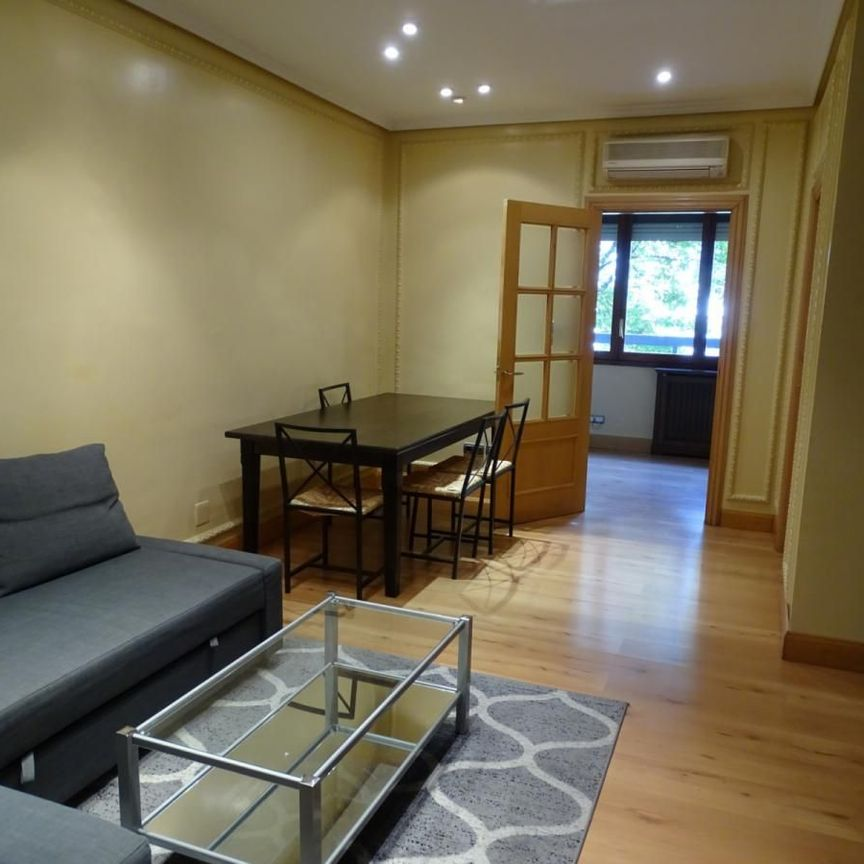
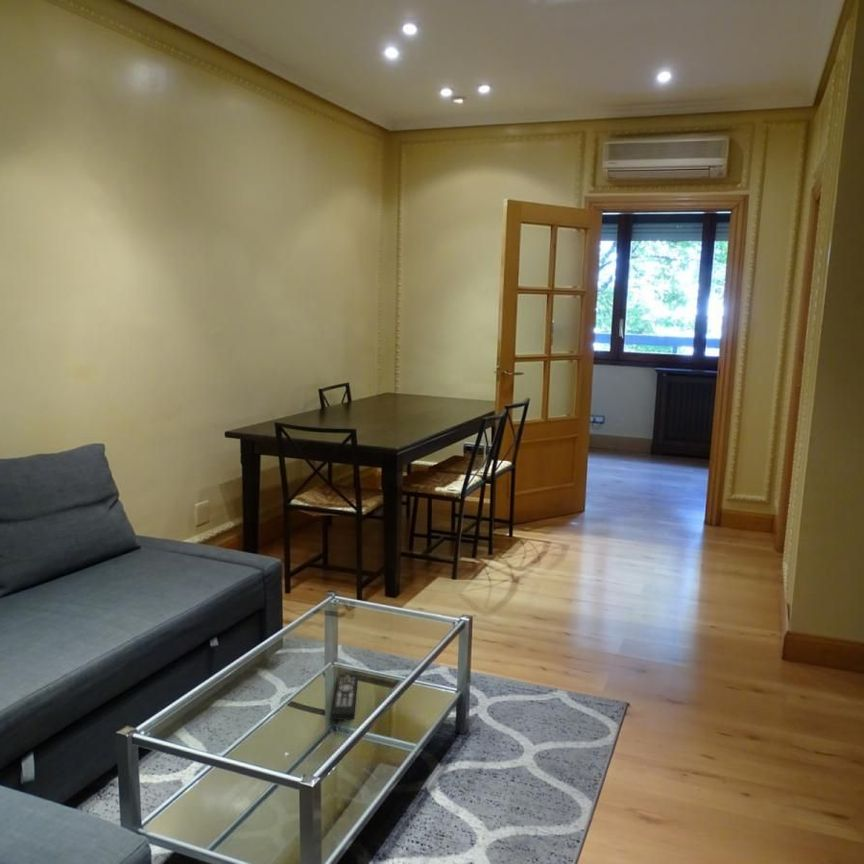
+ remote control (345, 696)
